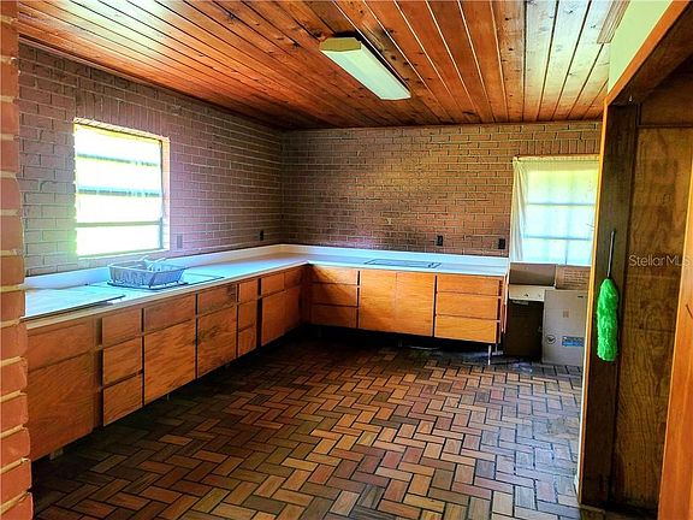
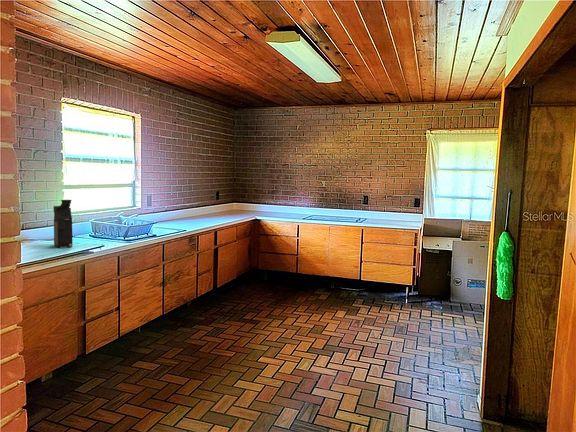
+ coffee maker (63, 223)
